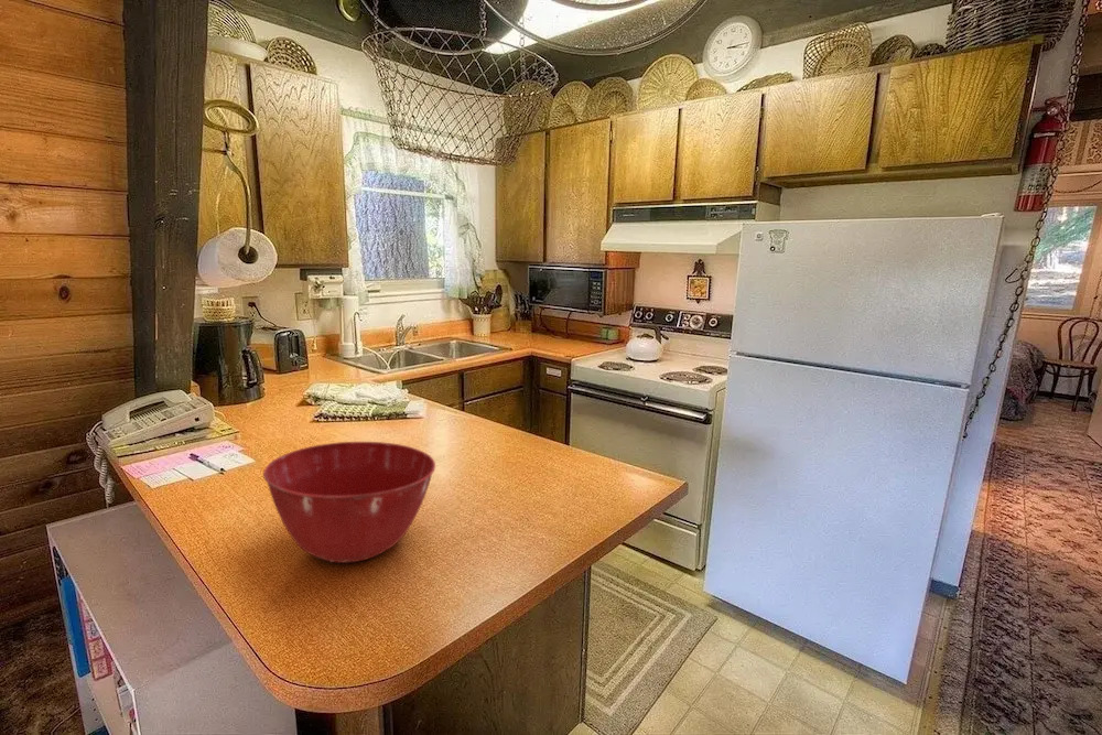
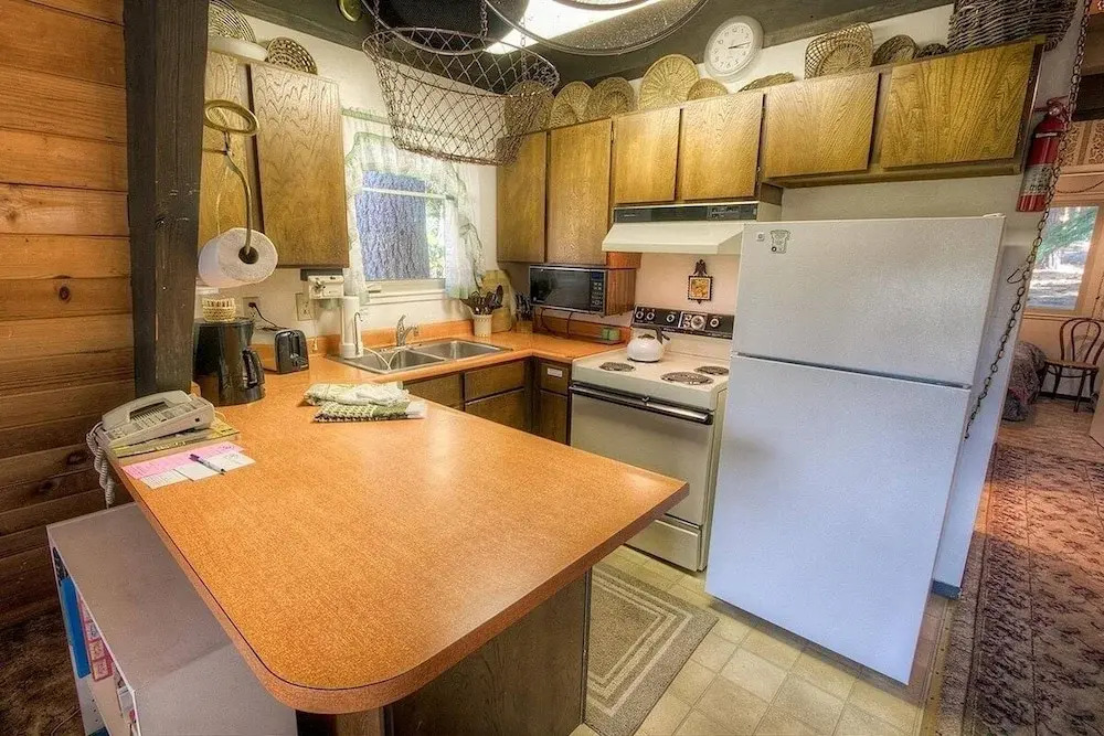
- mixing bowl (354, 504)
